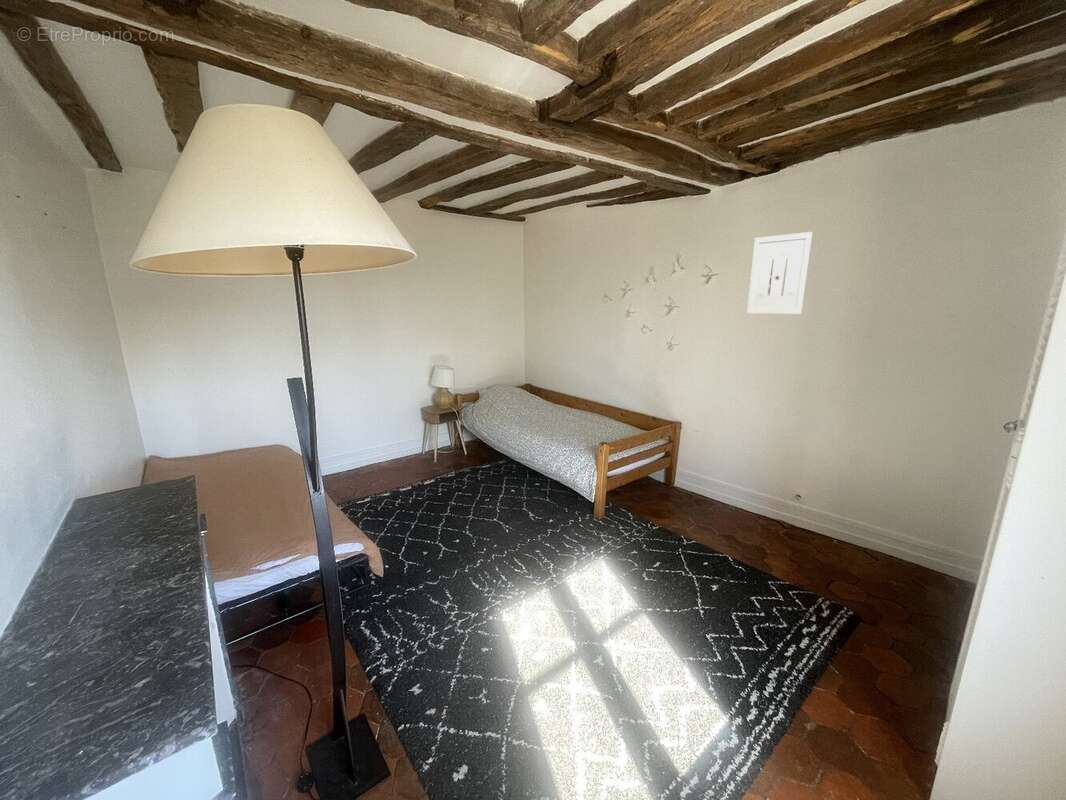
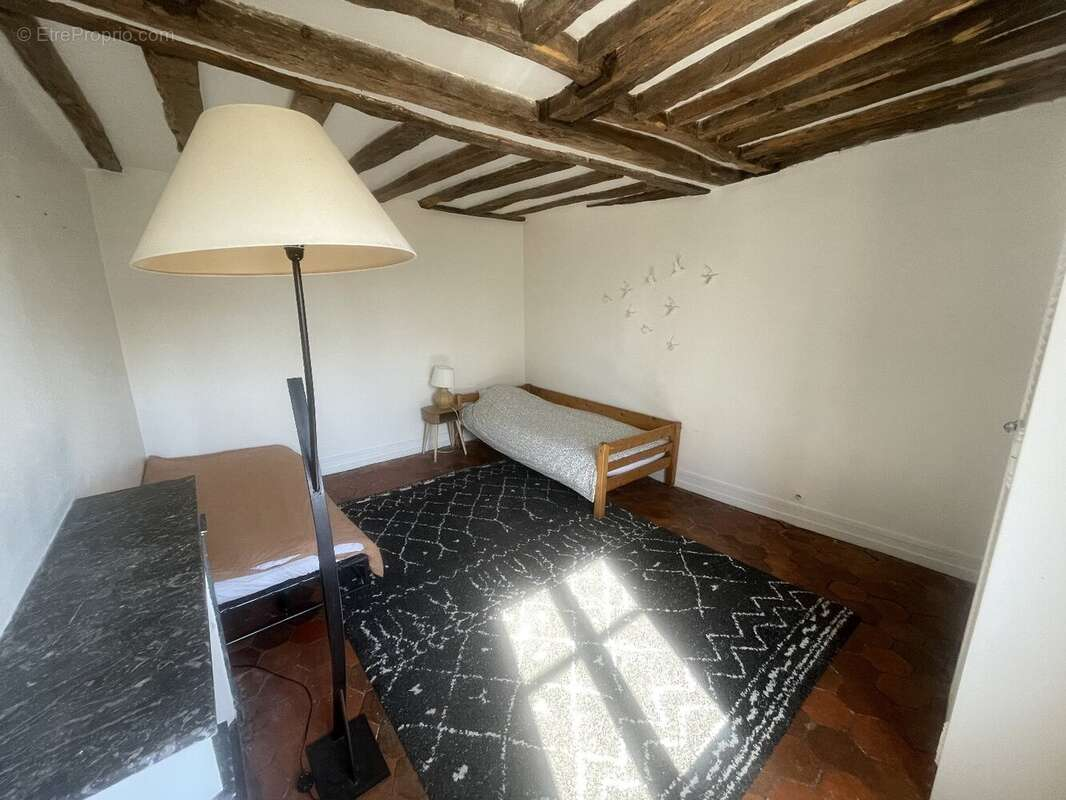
- wall art (777, 275)
